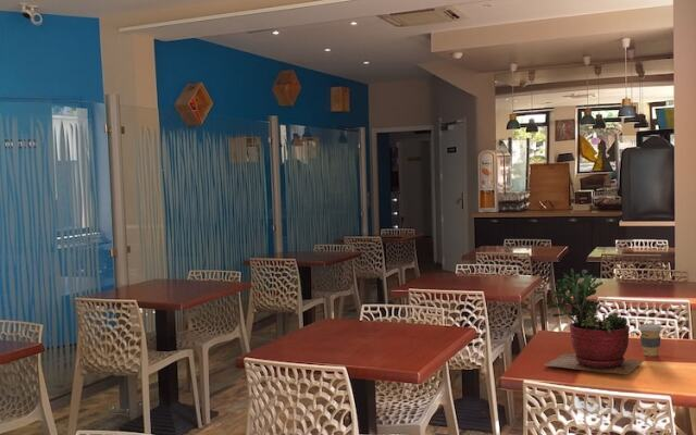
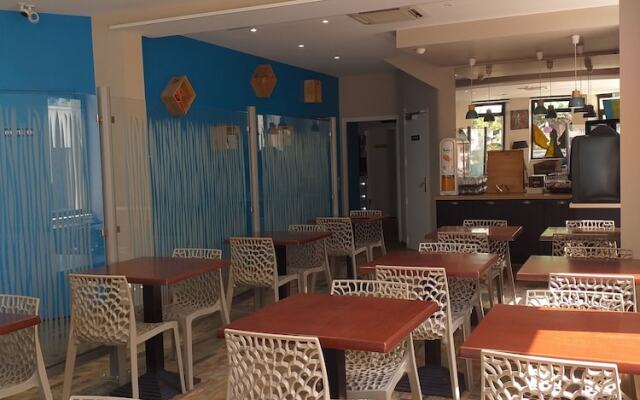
- coffee cup (650, 339)
- succulent plant (593, 316)
